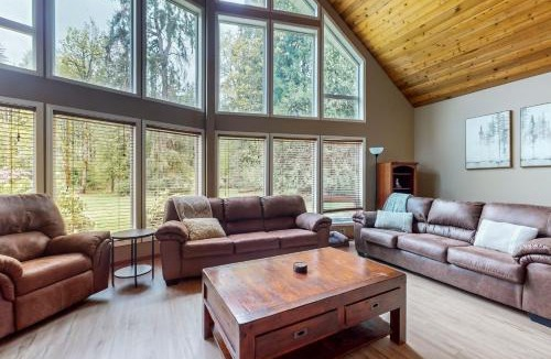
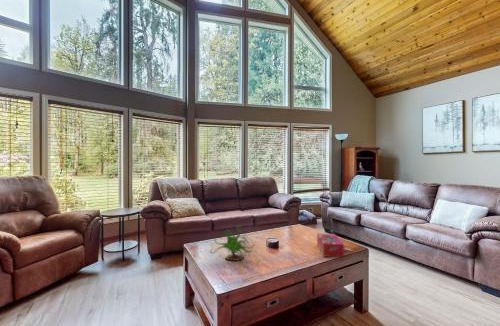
+ plant (235, 243)
+ tissue box (329, 244)
